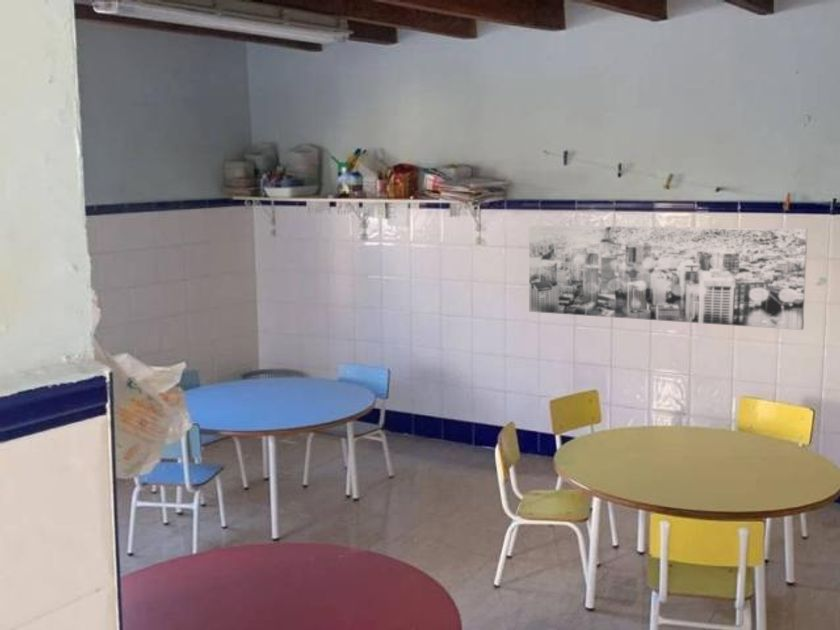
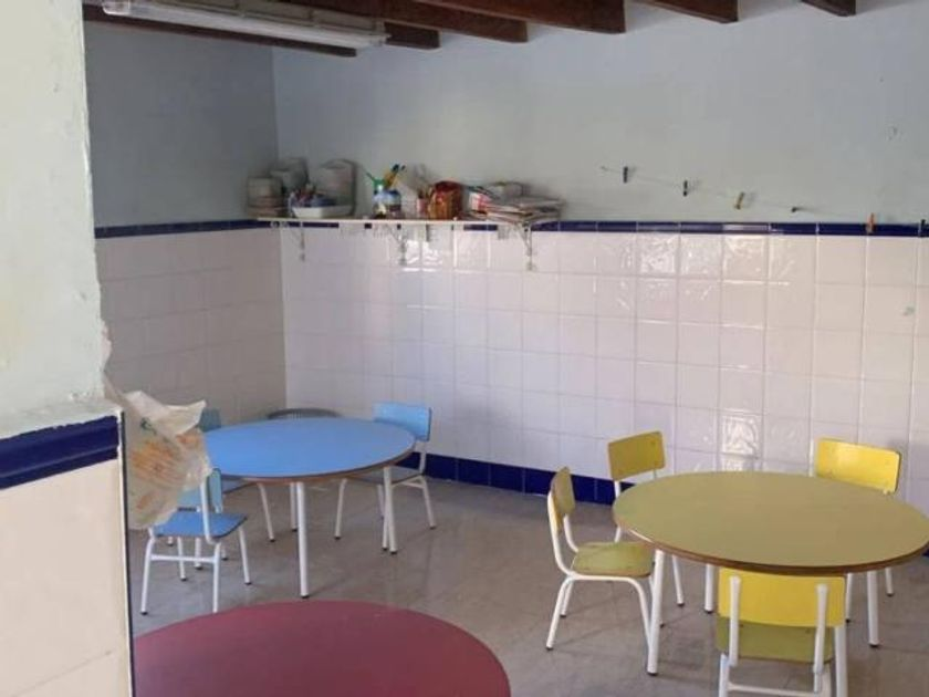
- wall art (656, 273)
